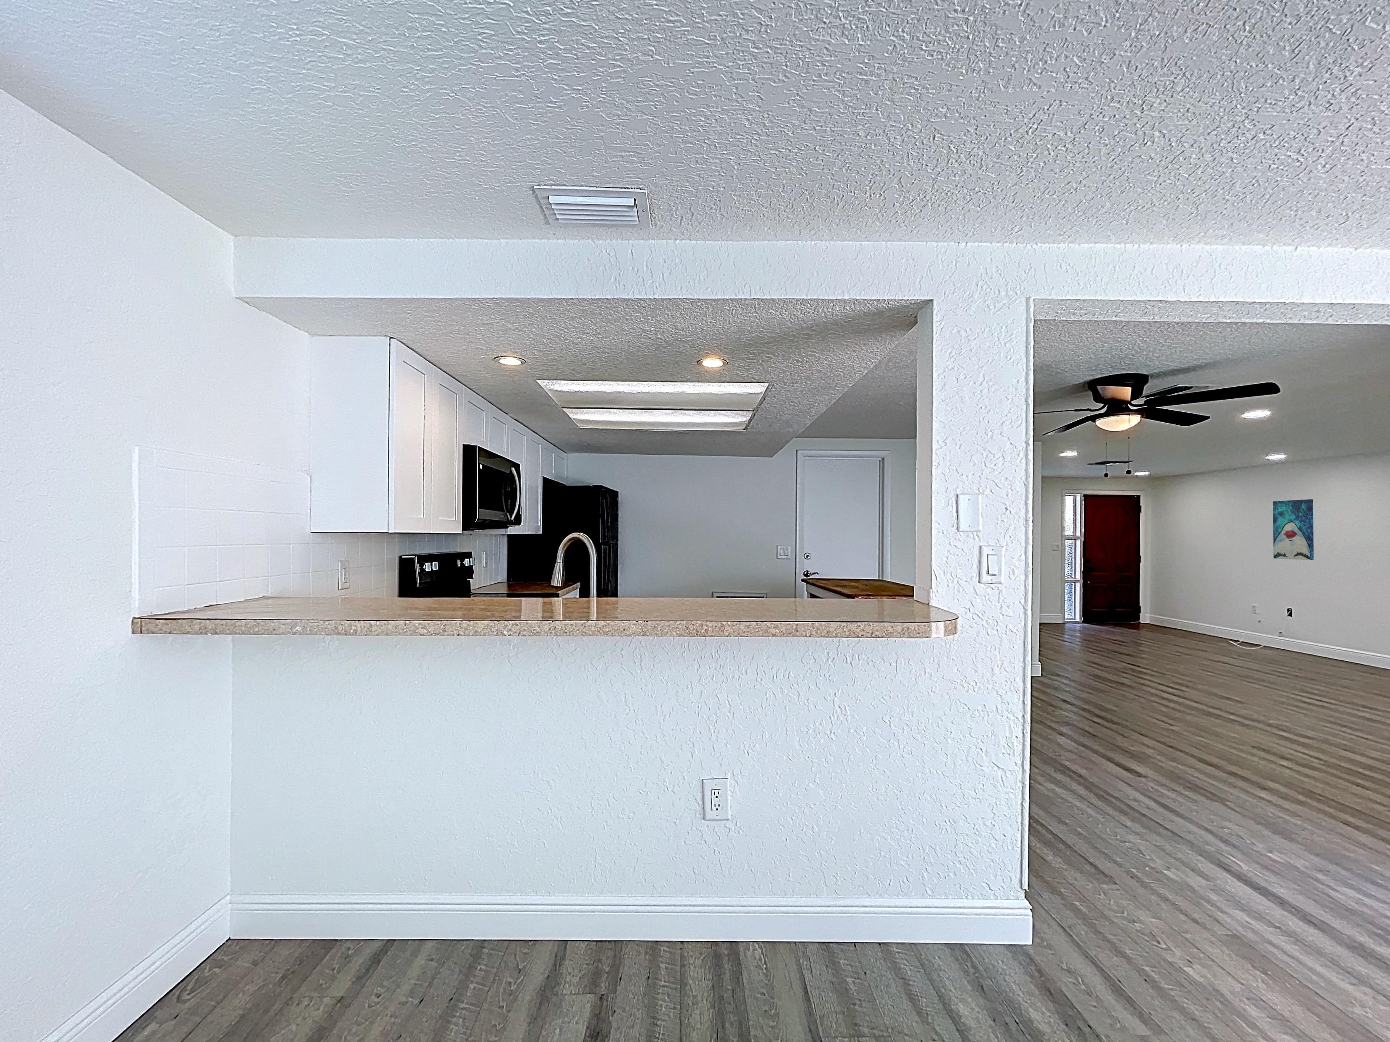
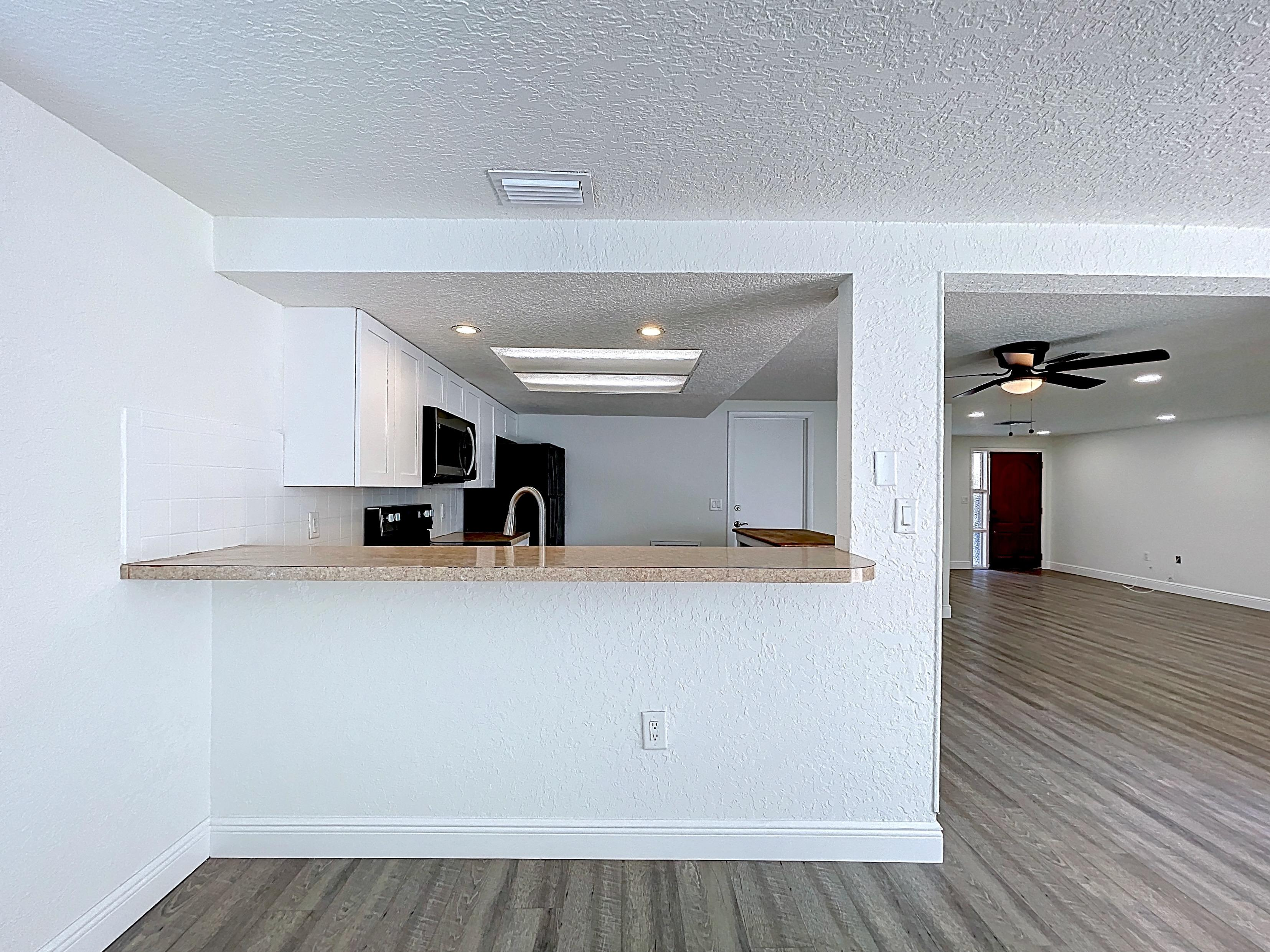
- wall art (1293, 530)
